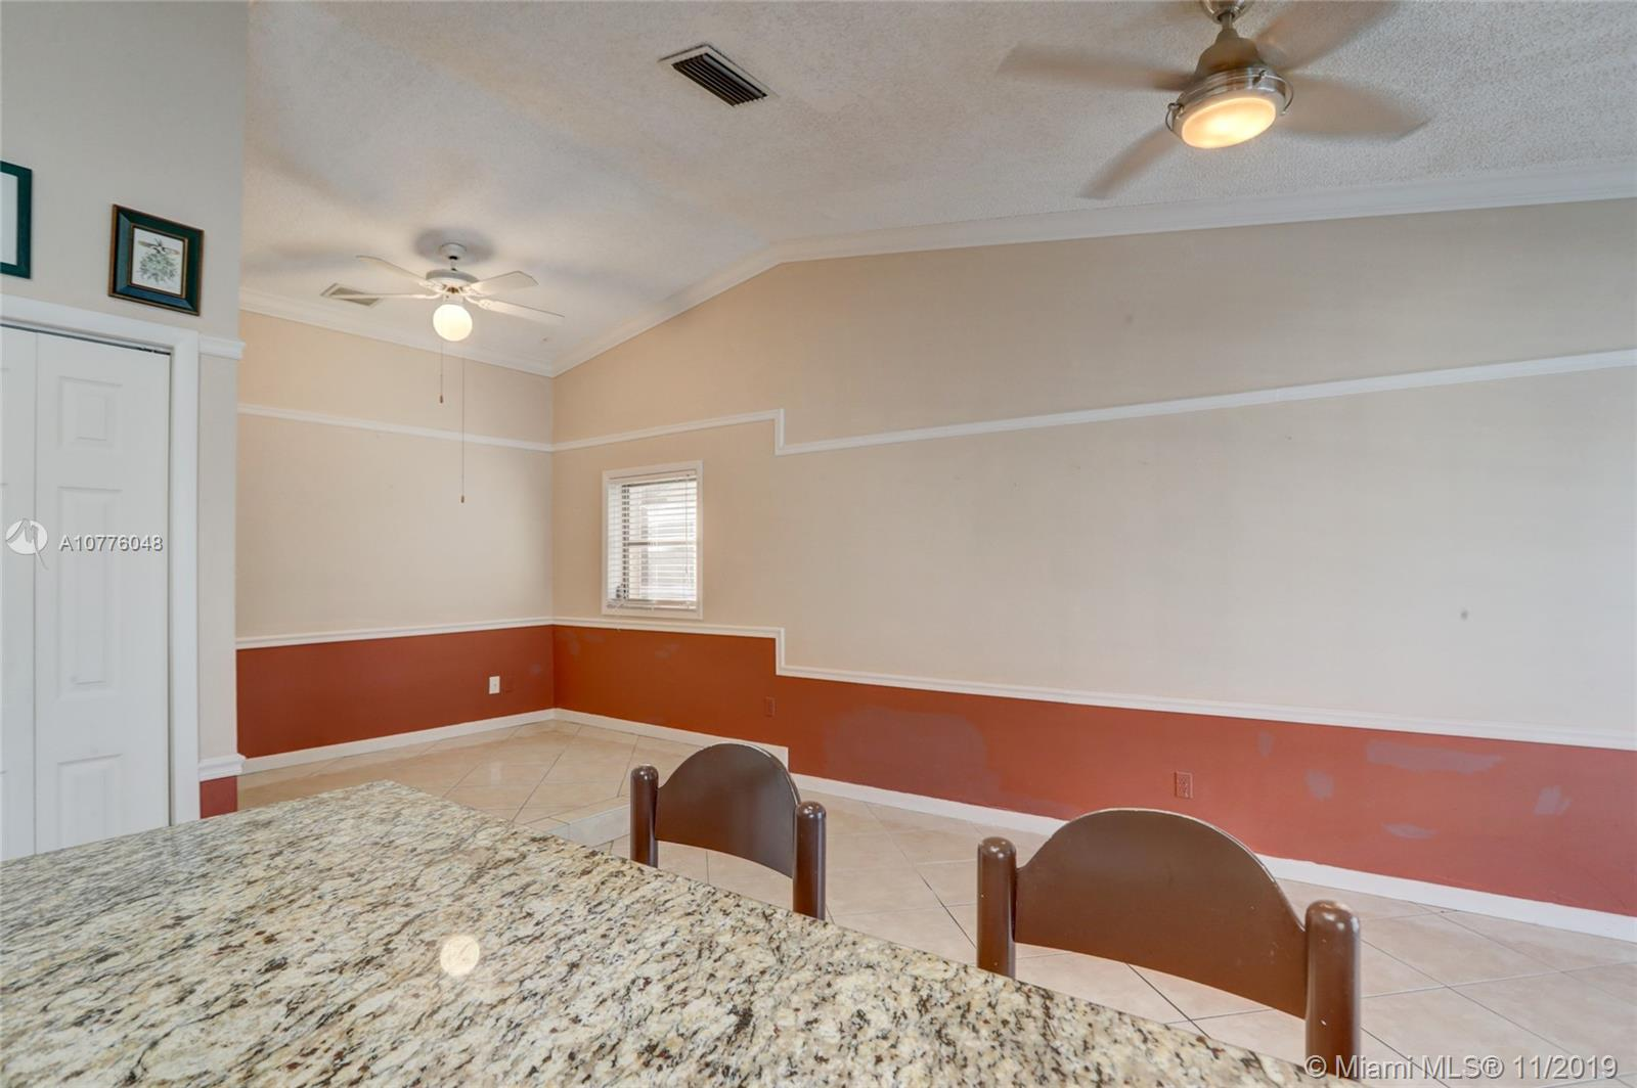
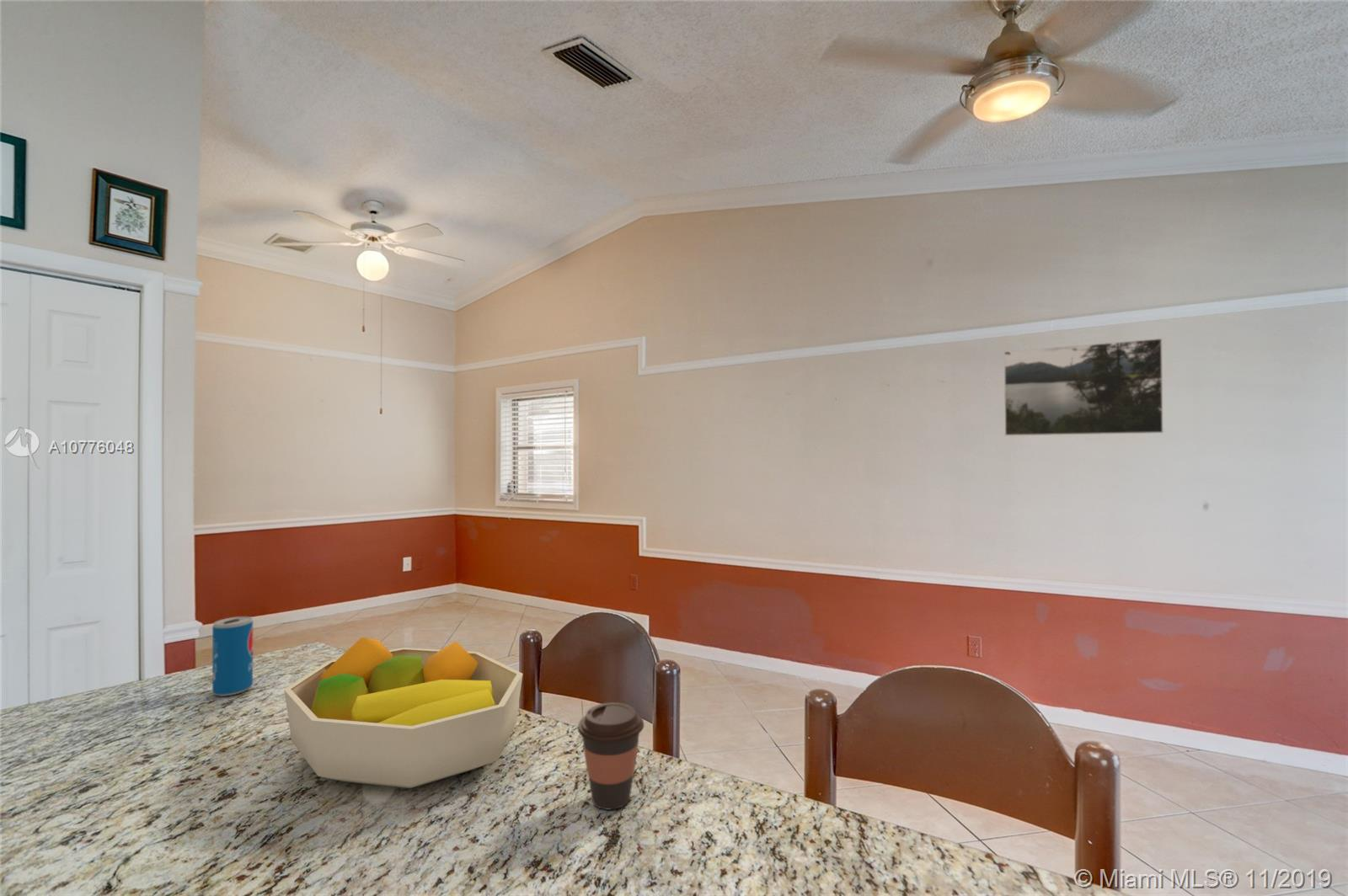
+ beverage can (233, 655)
+ fruit bowl (407, 699)
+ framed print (1078, 390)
+ coffee cup (611, 755)
